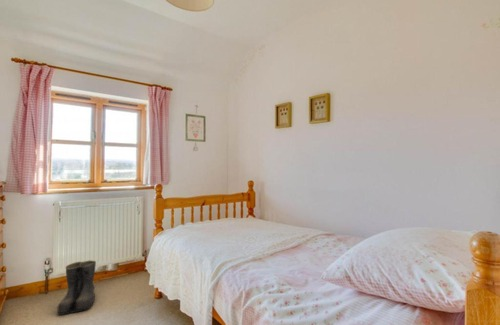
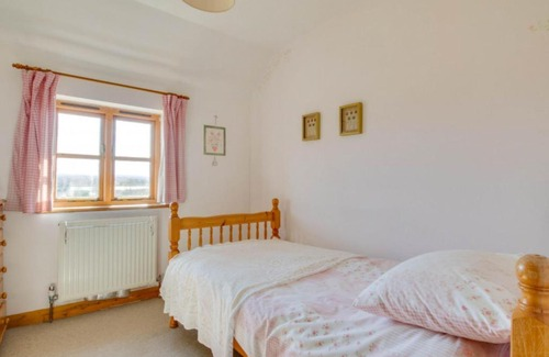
- boots (78, 285)
